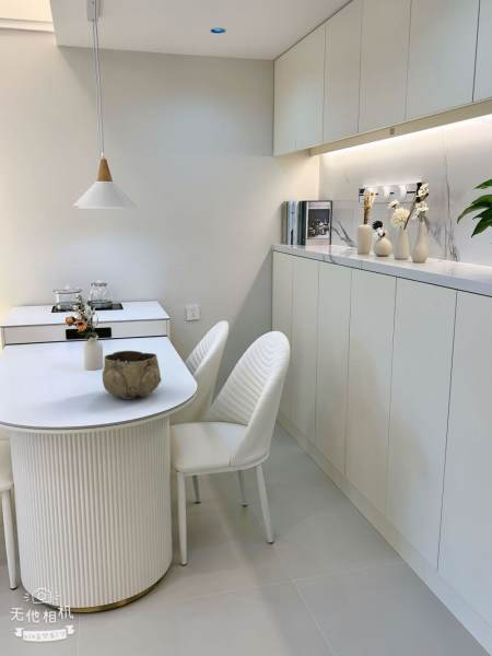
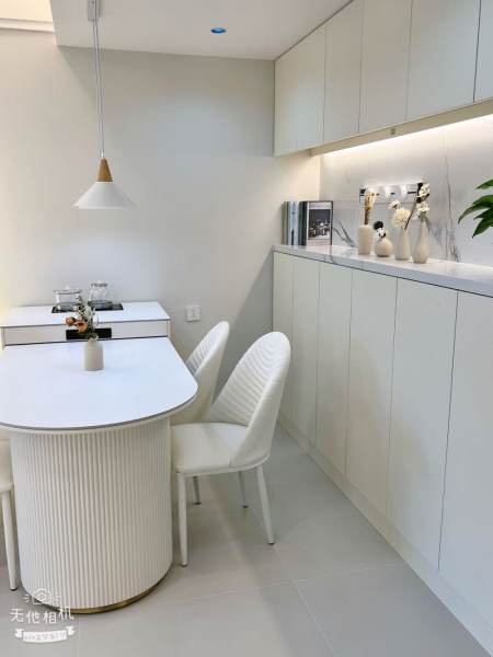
- decorative bowl (130, 375)
